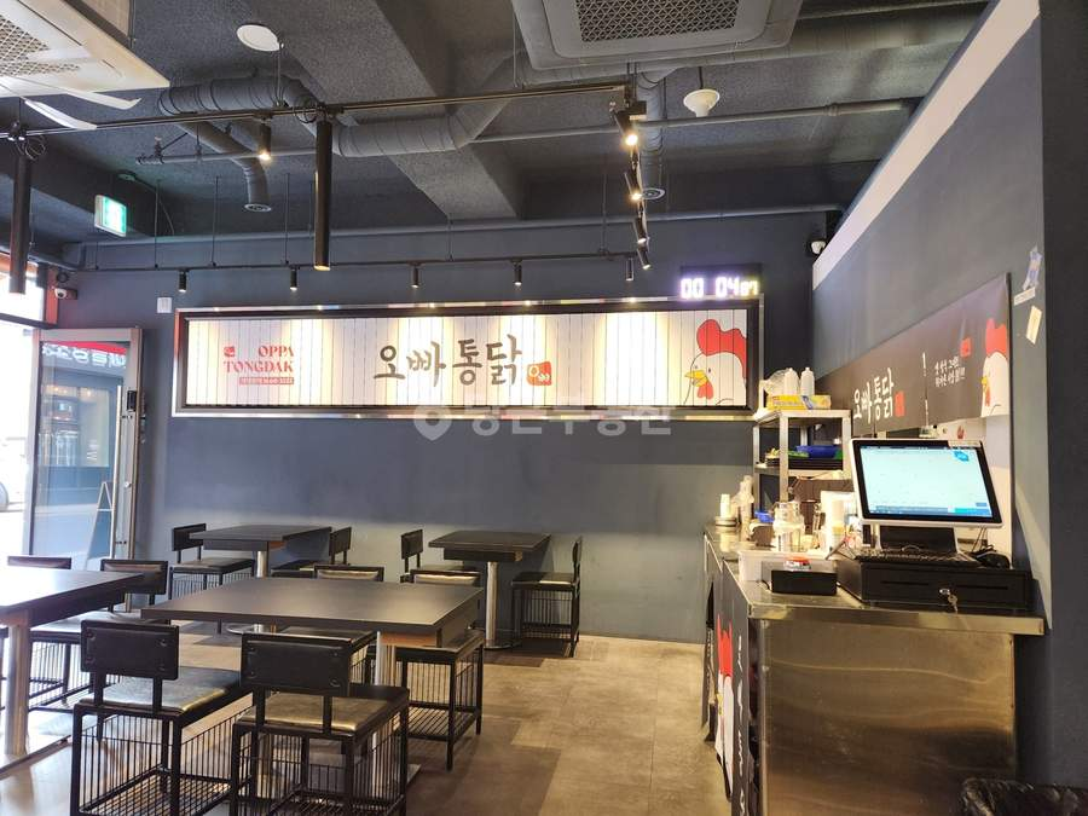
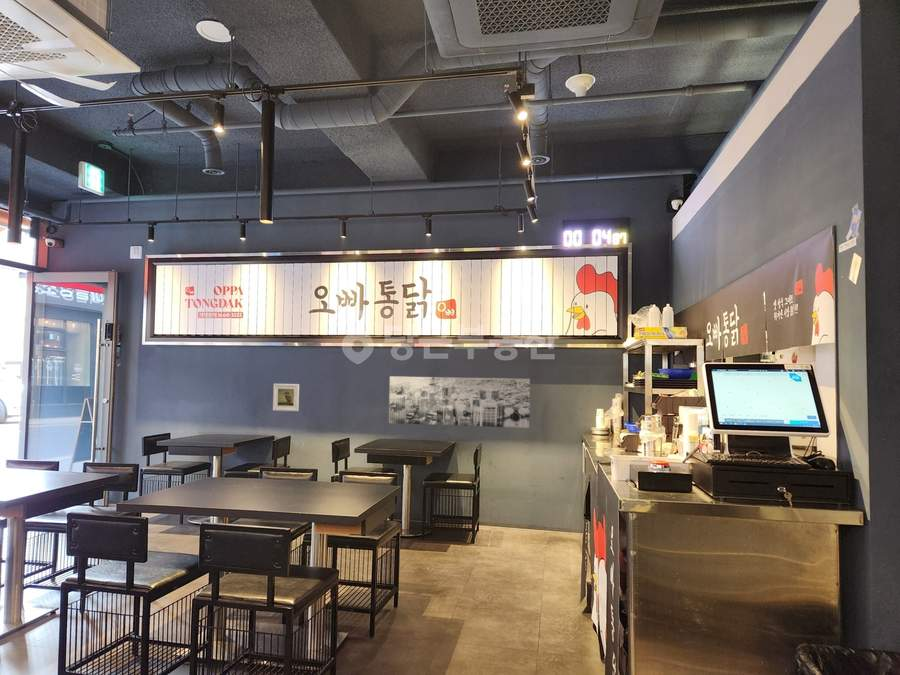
+ wall art (458, 401)
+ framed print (286, 397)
